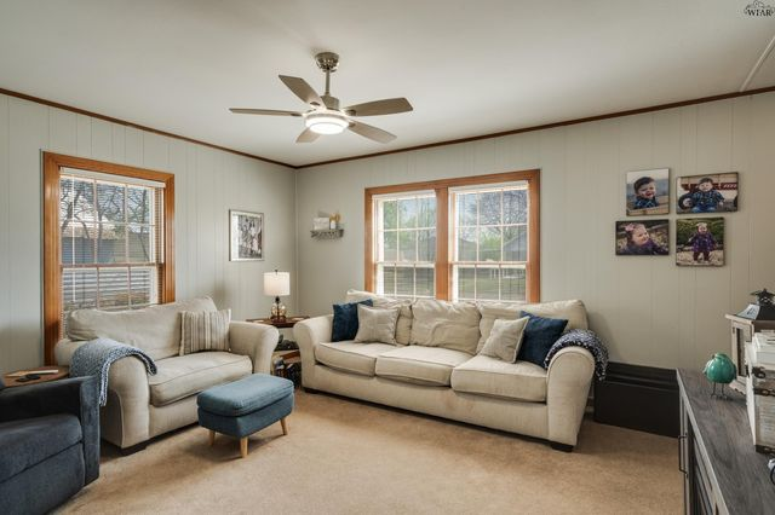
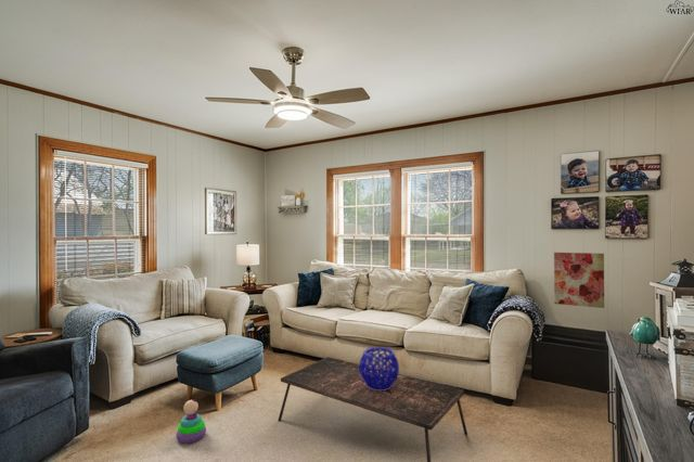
+ coffee table (369, 406)
+ wall art (578, 279)
+ decorative bowl (378, 368)
+ stacking toy (191, 418)
